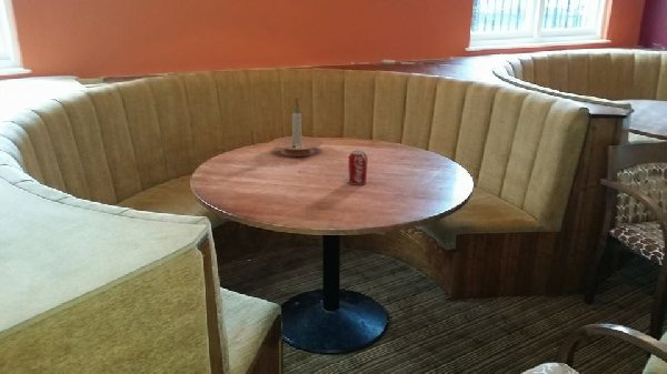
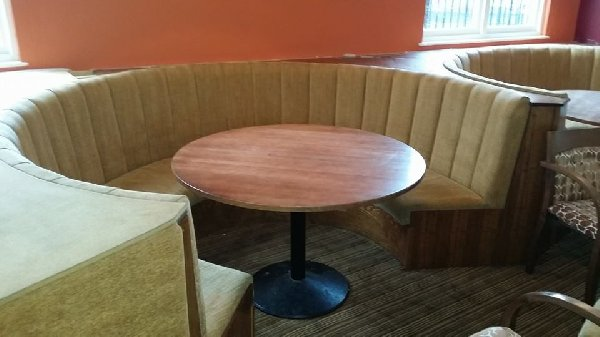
- candle holder (297, 124)
- beverage can (357, 166)
